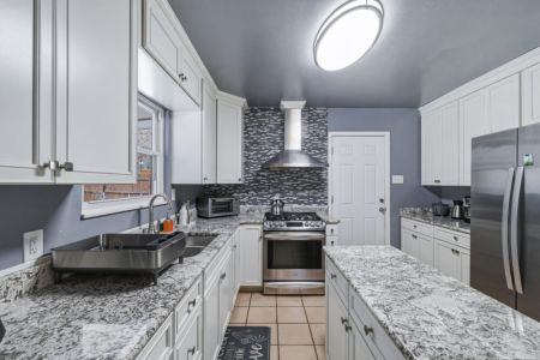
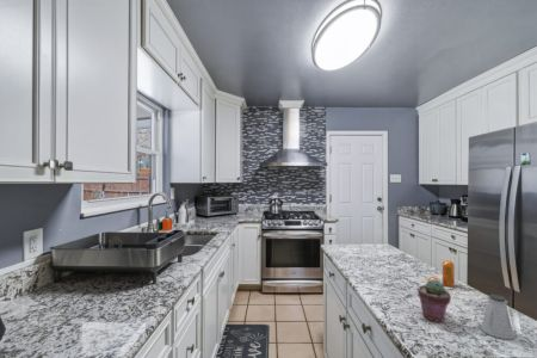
+ pepper shaker (443, 272)
+ potted succulent (433, 298)
+ saltshaker (496, 314)
